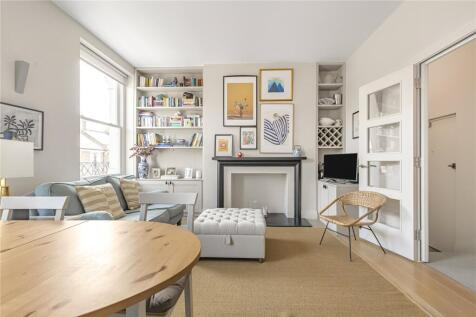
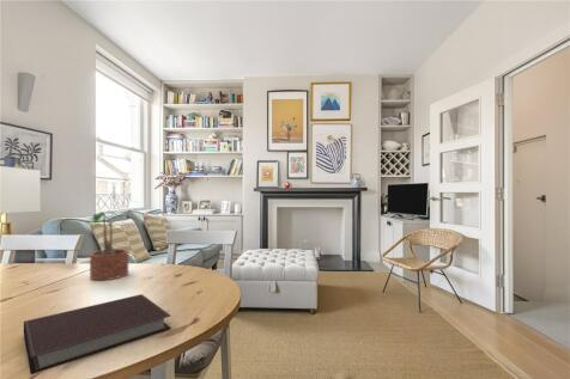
+ notebook (98, 324)
+ potted plant (105, 243)
